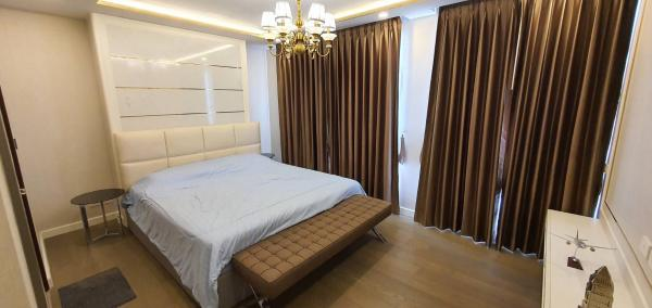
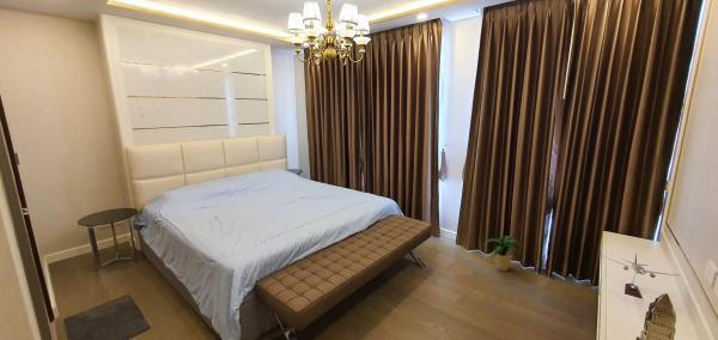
+ potted plant (503, 253)
